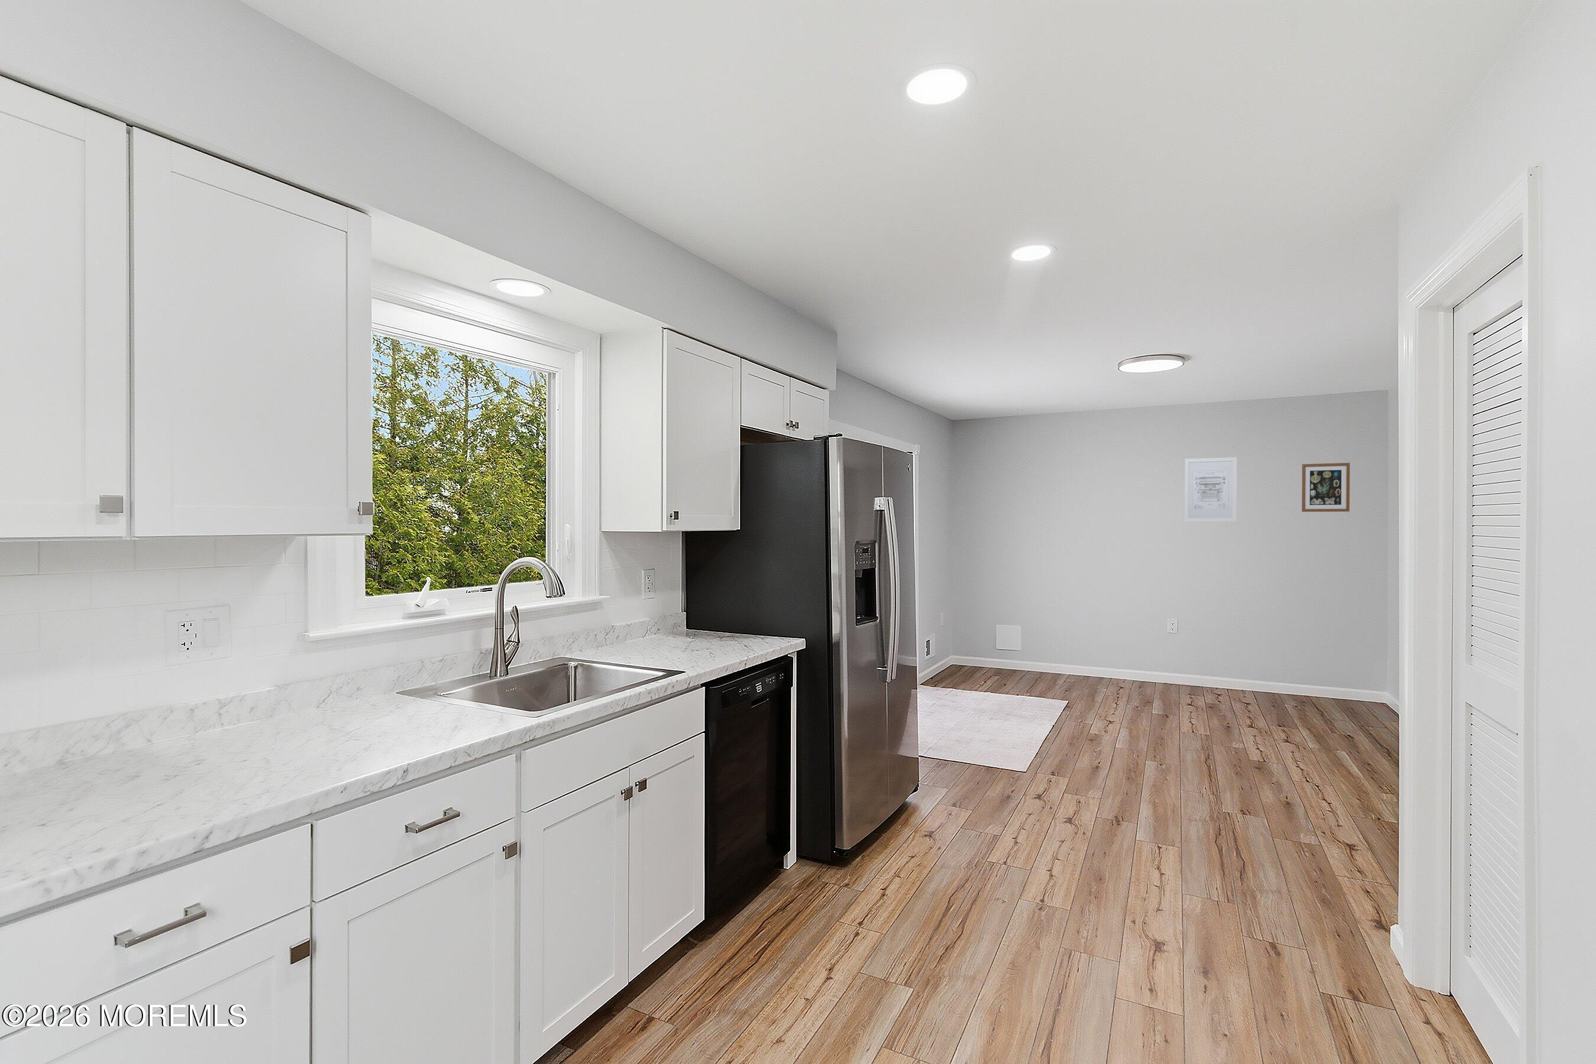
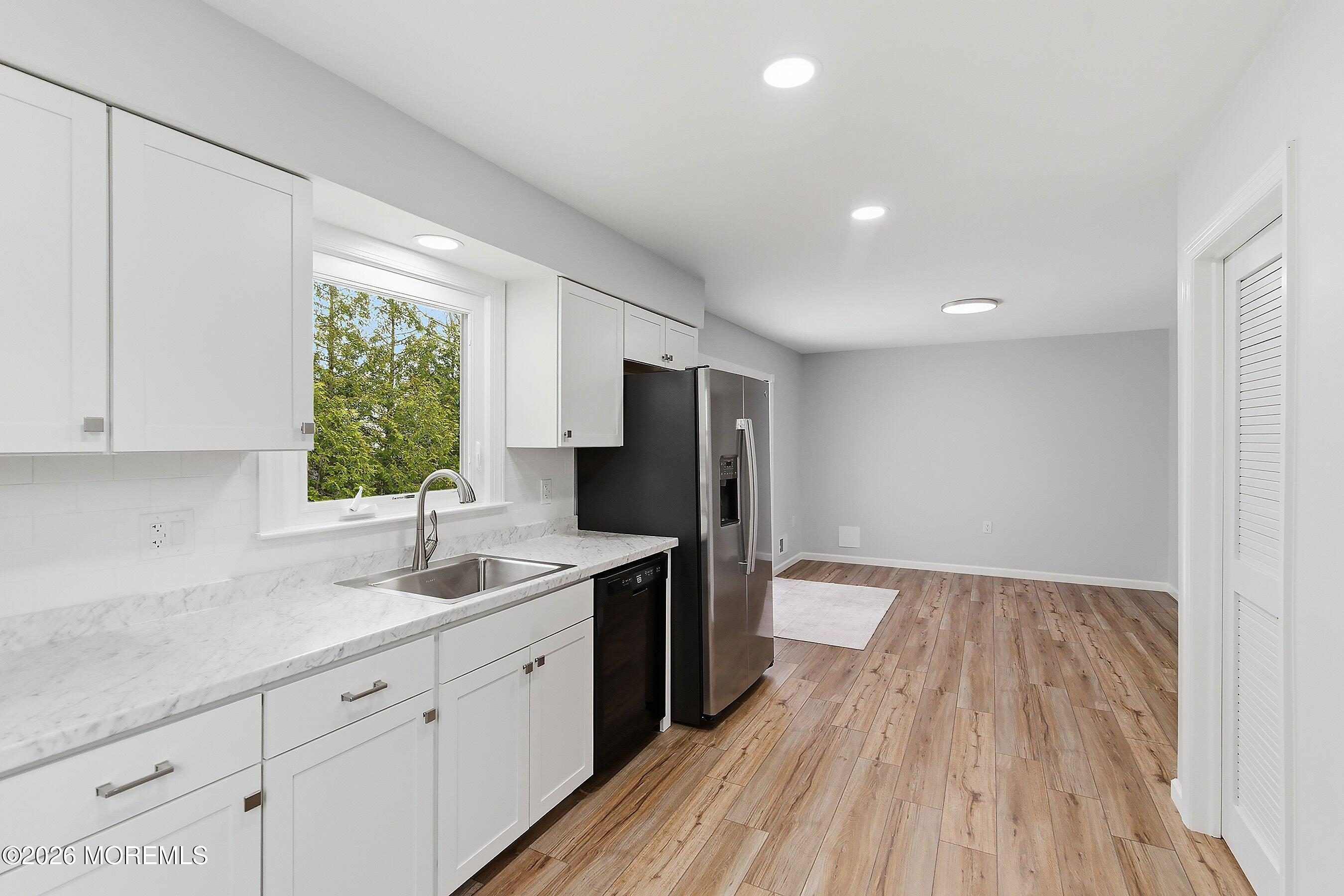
- wall art (1210, 489)
- wall art (1325, 487)
